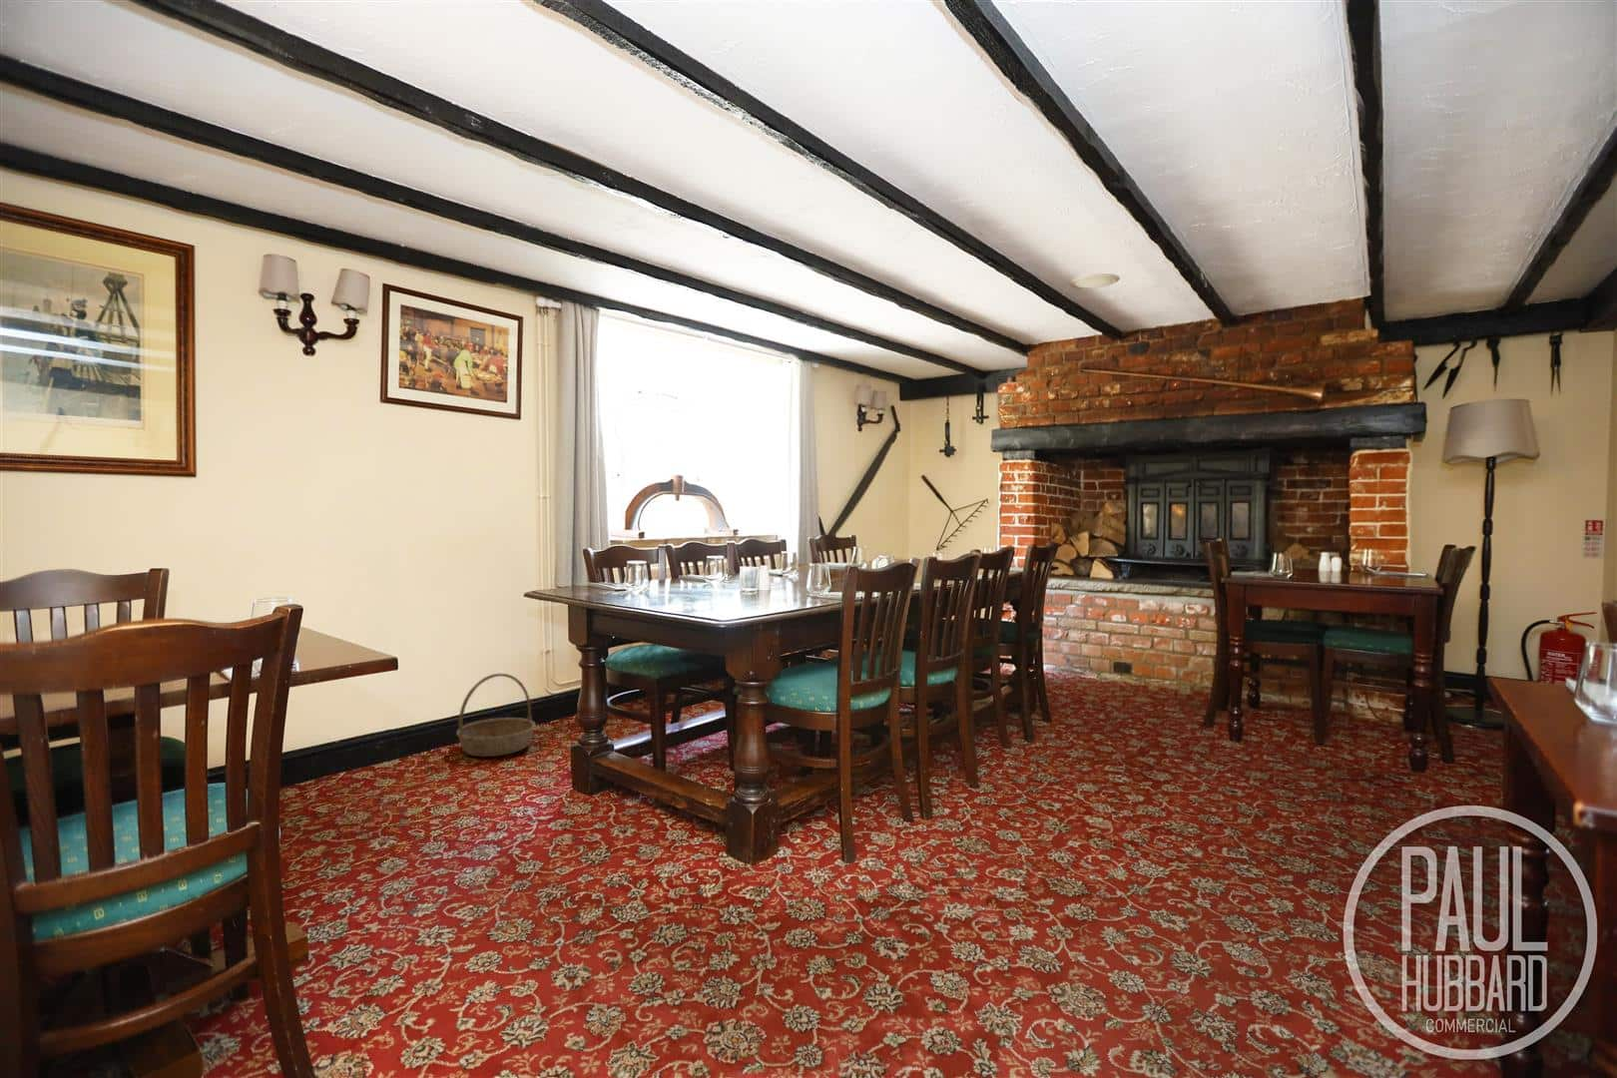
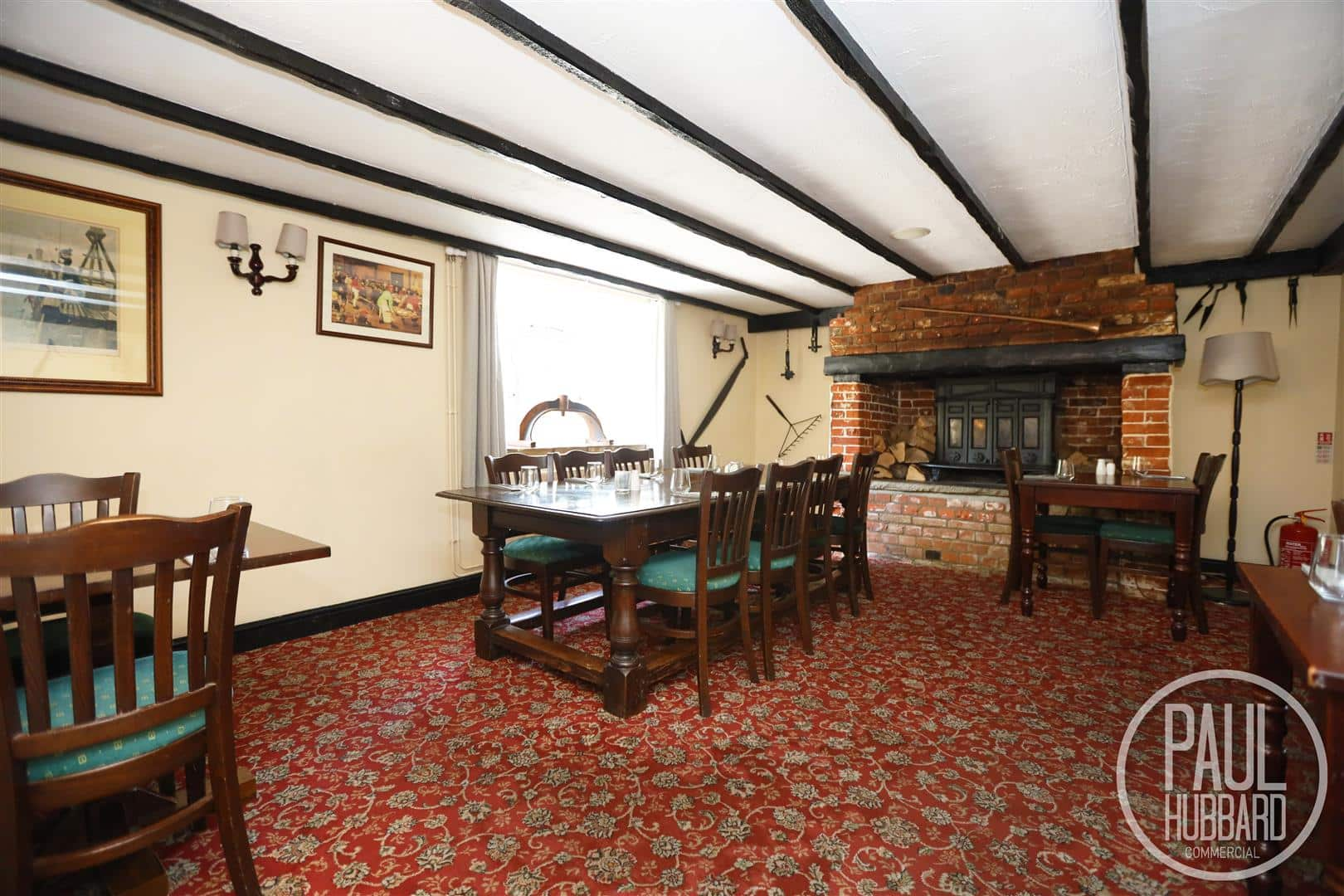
- basket (499, 718)
